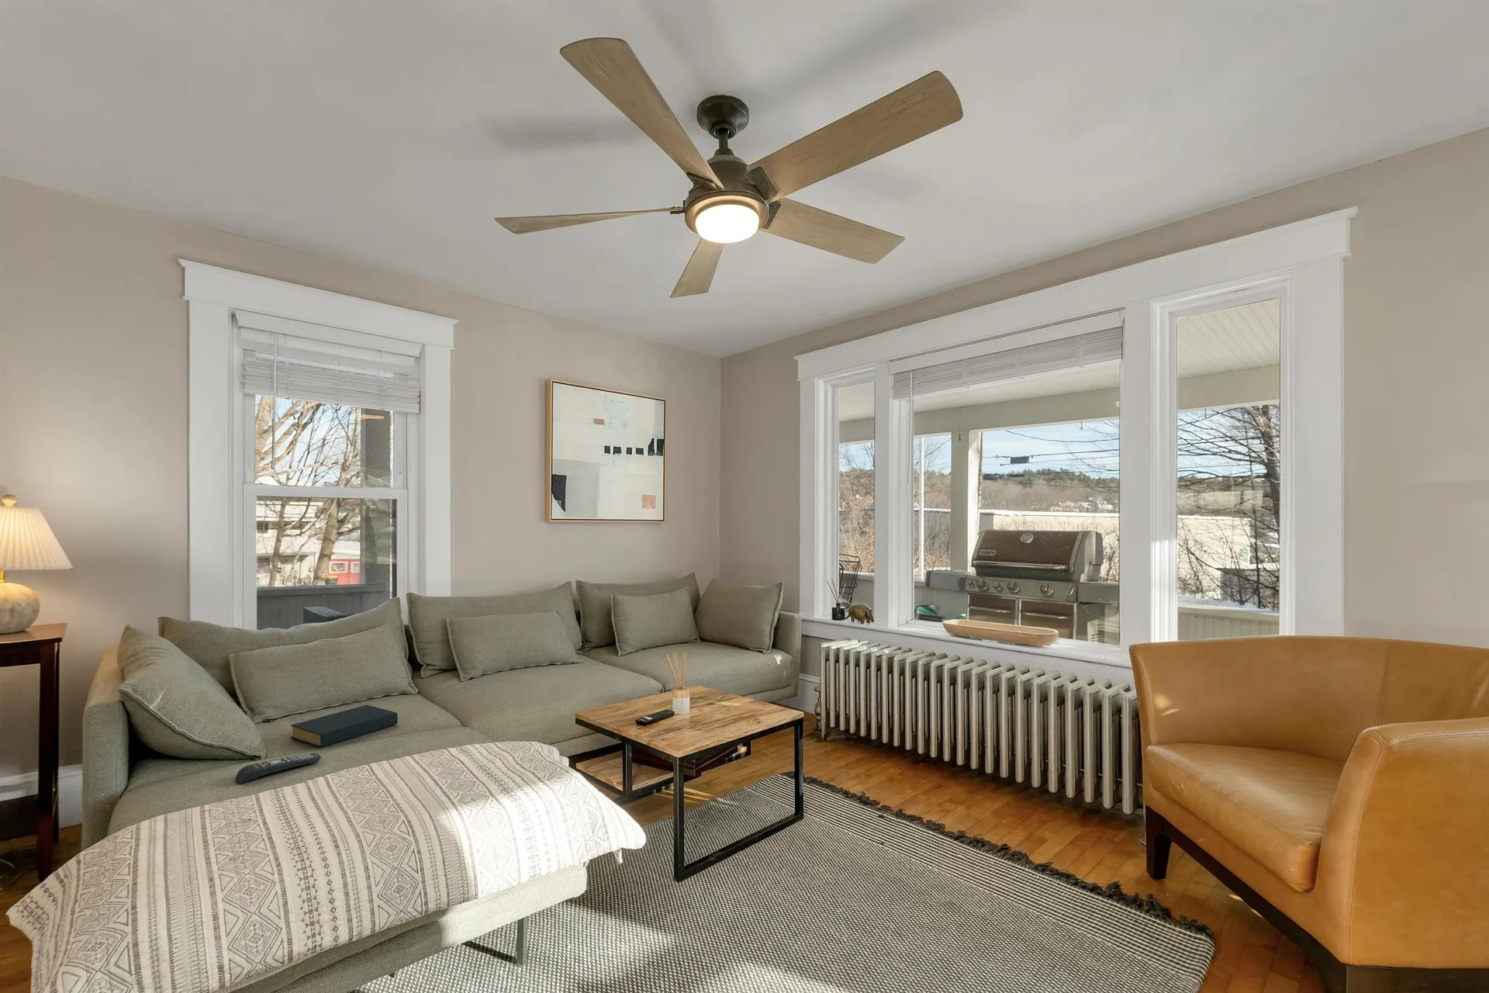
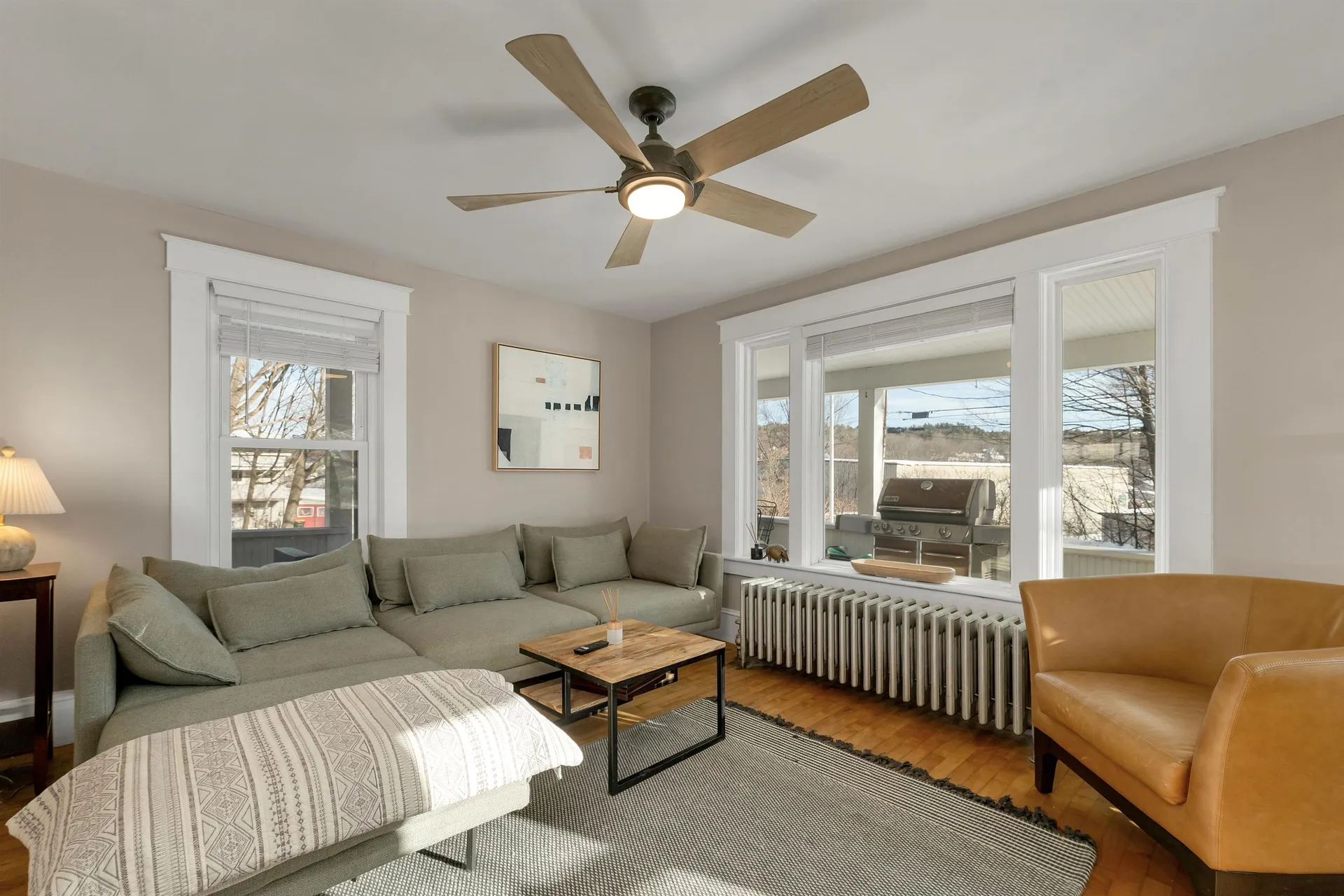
- remote control (279, 765)
- hardback book (346, 725)
